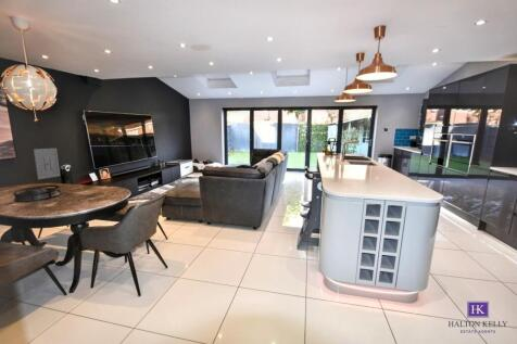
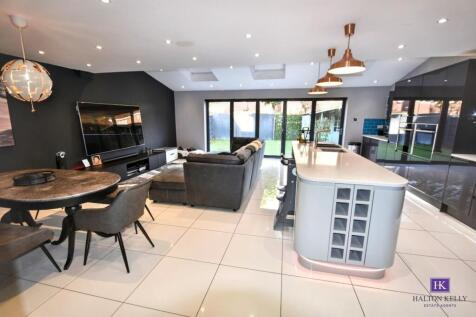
- wall art (47, 163)
